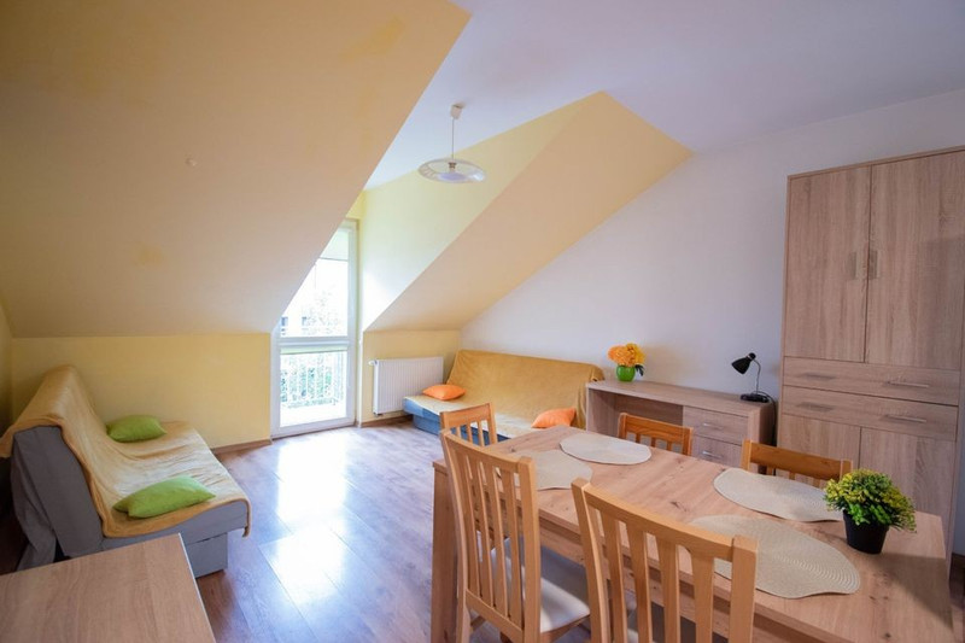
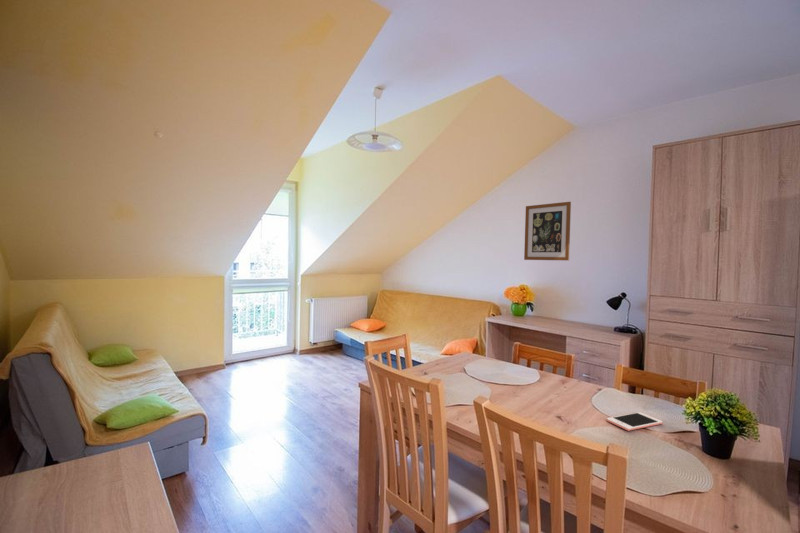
+ cell phone (634, 421)
+ wall art (546, 232)
